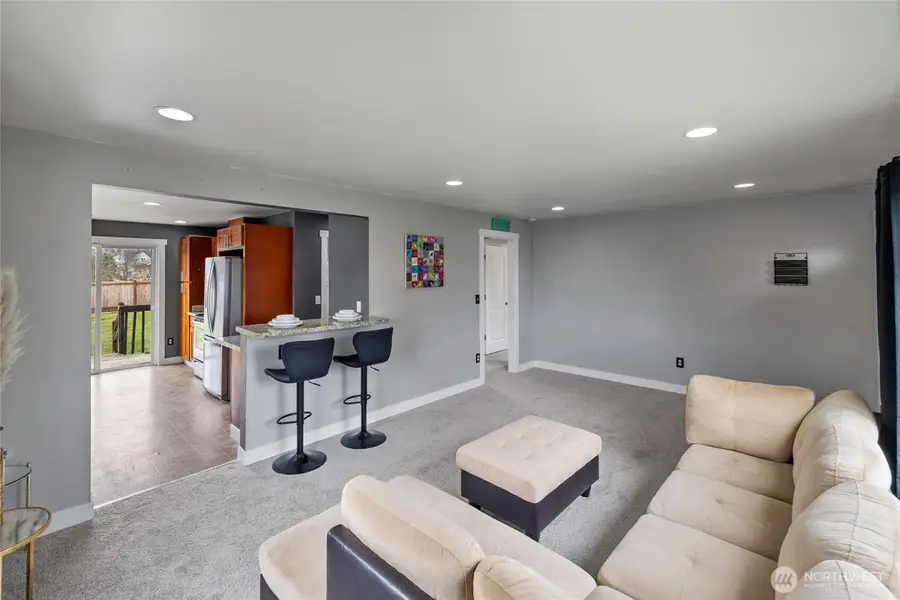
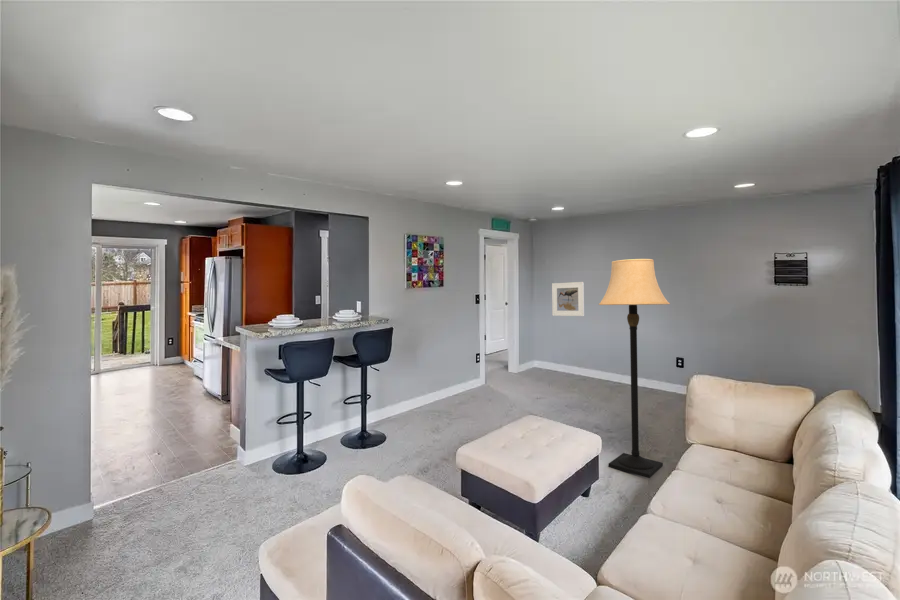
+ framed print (567, 299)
+ lamp (633, 363)
